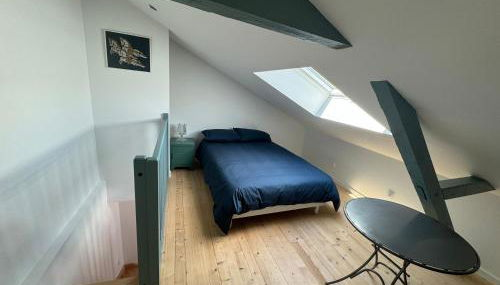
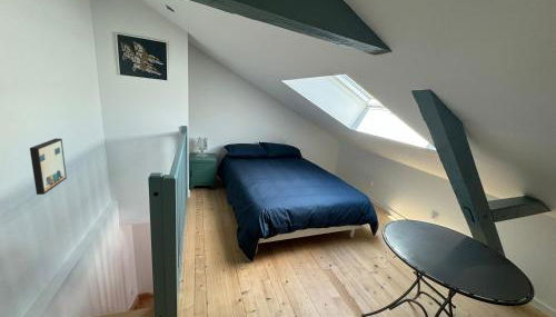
+ wall art (50, 165)
